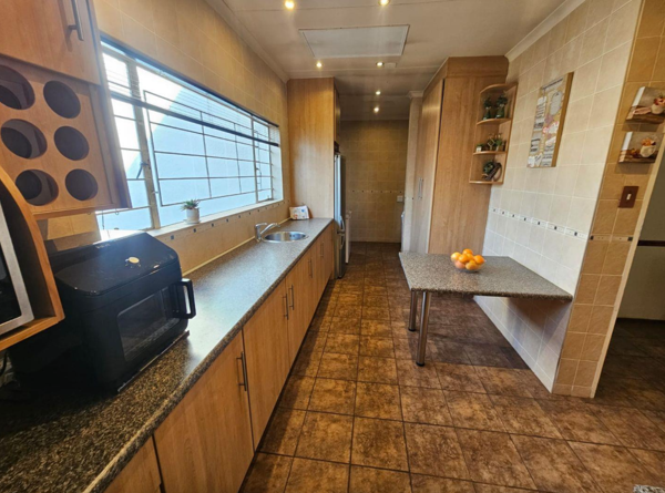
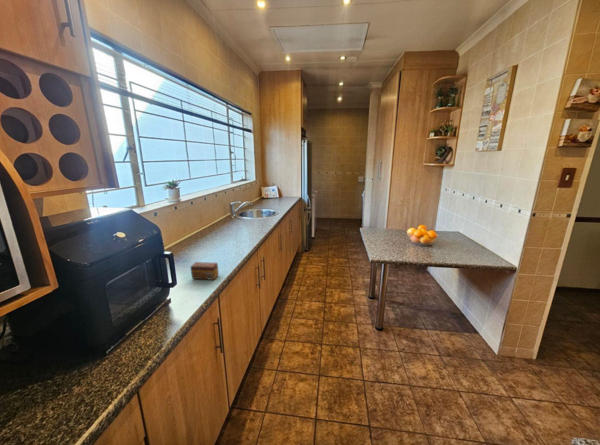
+ tea box (204, 270)
